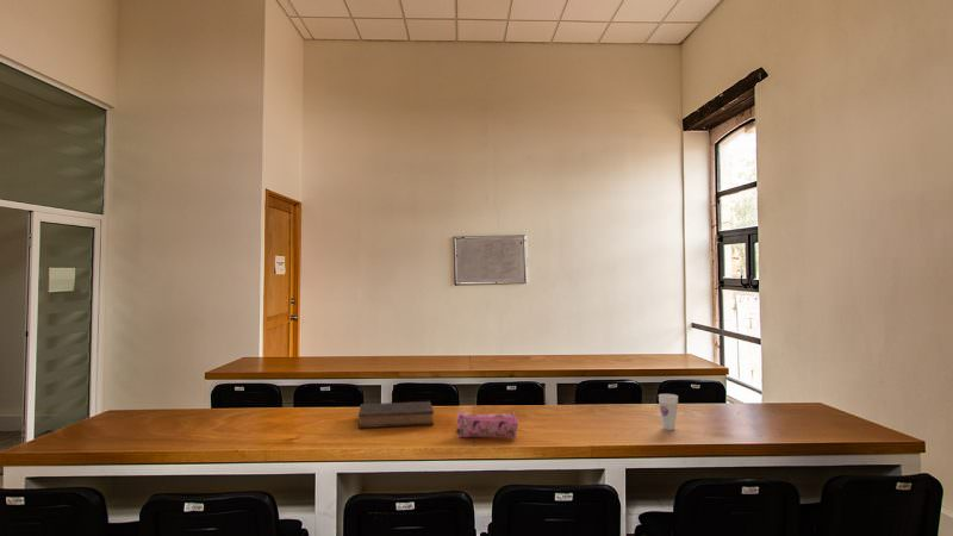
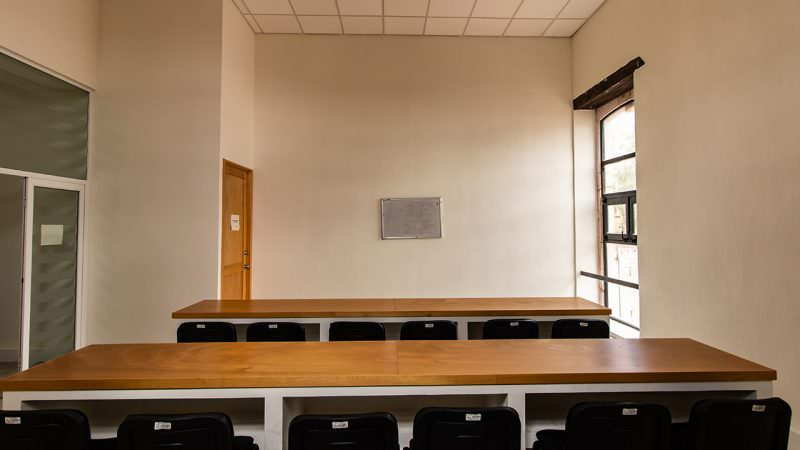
- pencil case (487, 424)
- cup (668, 412)
- book (395, 413)
